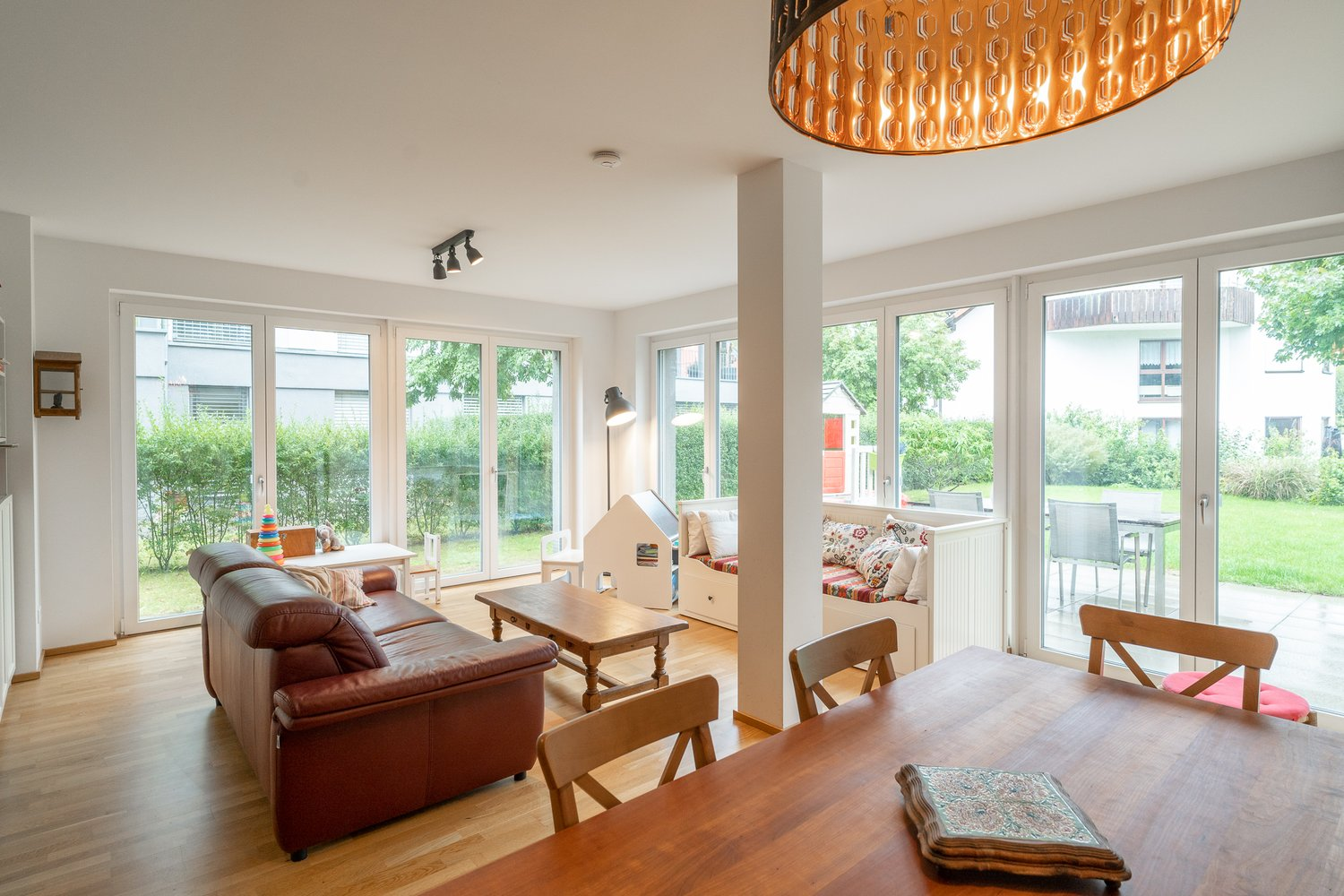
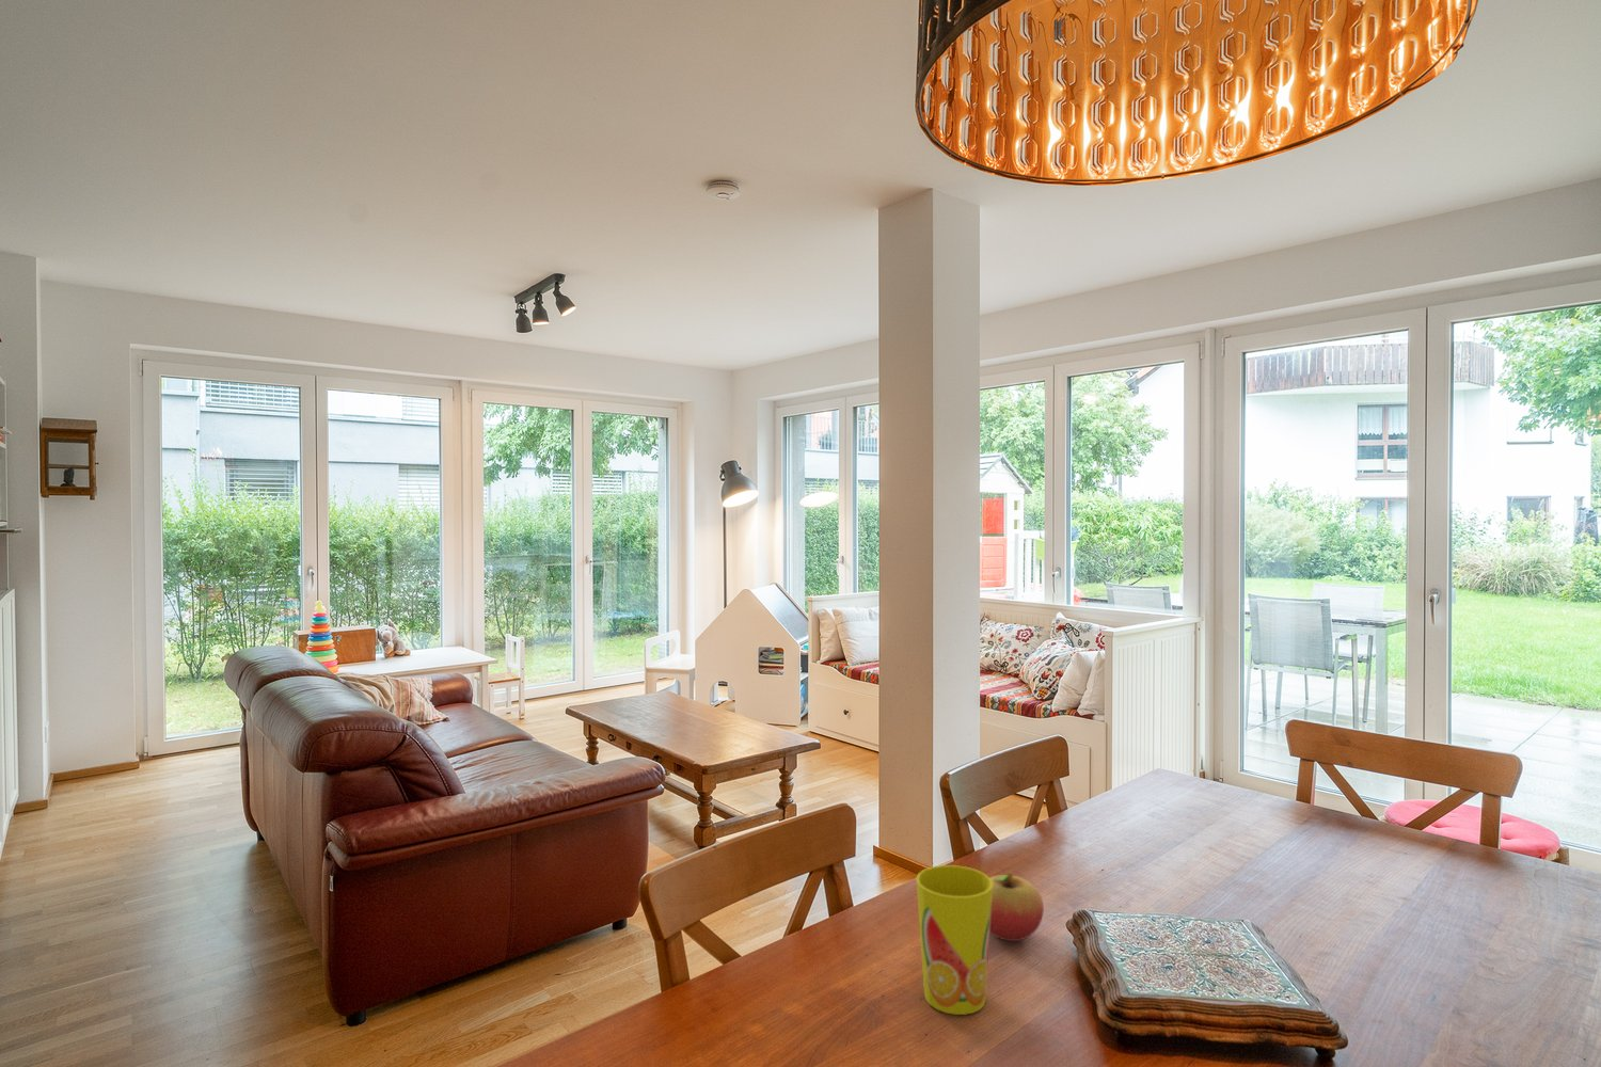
+ cup (954, 938)
+ fruit (1009, 899)
